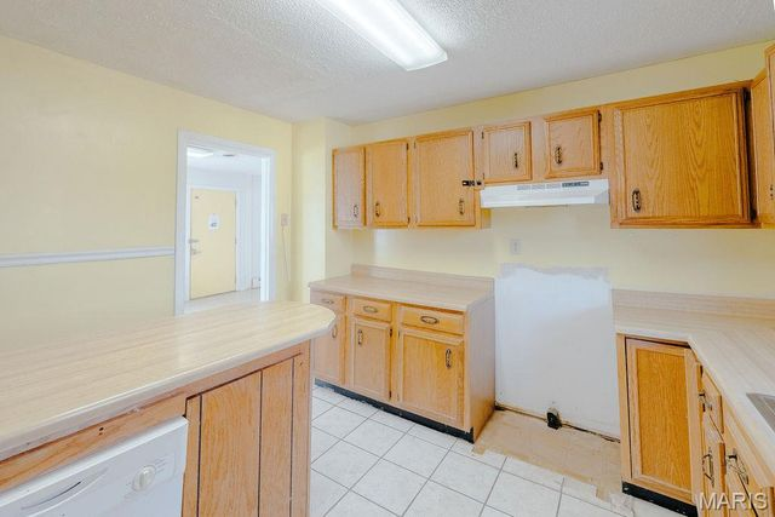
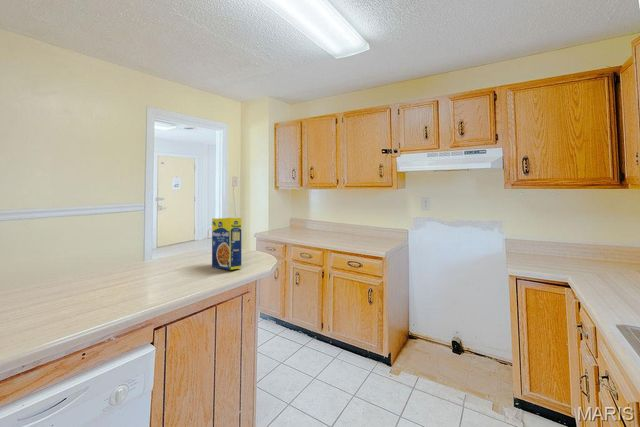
+ legume (226, 242)
